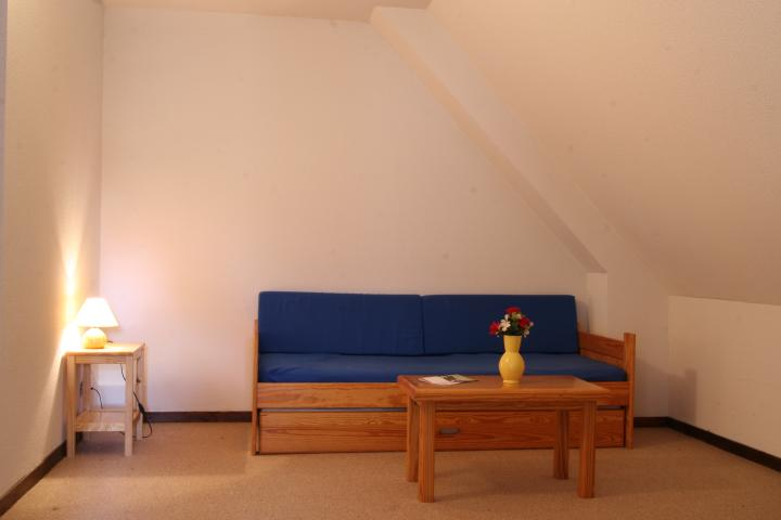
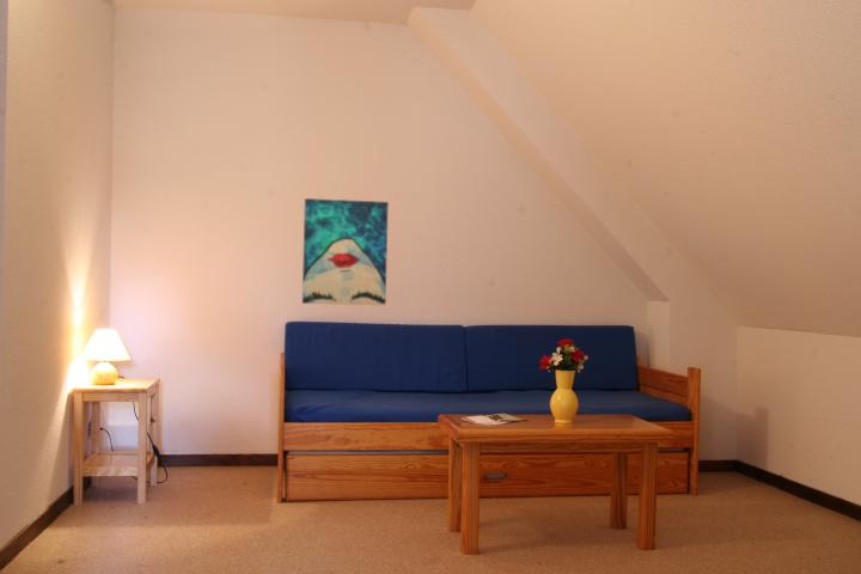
+ wall art (344, 252)
